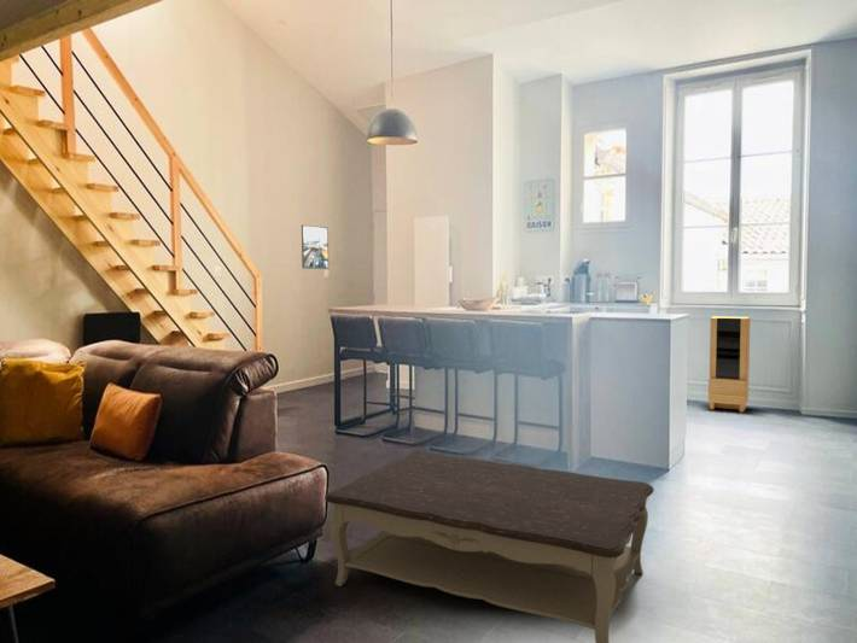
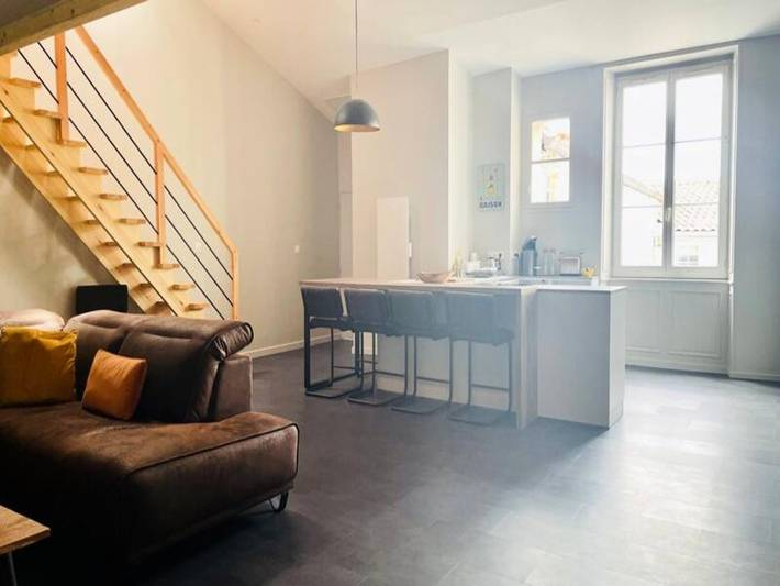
- storage cabinet (728, 362)
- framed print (315, 247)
- coffee table (491, 533)
